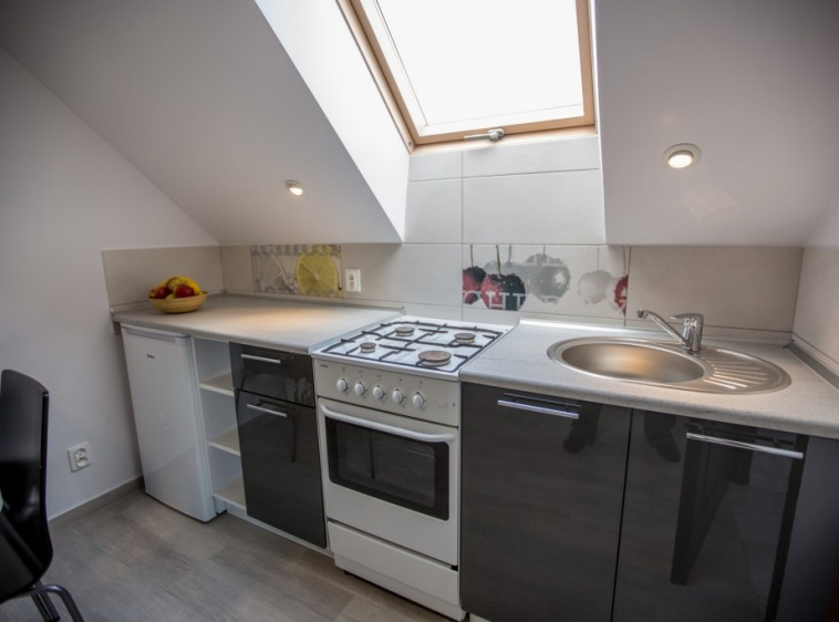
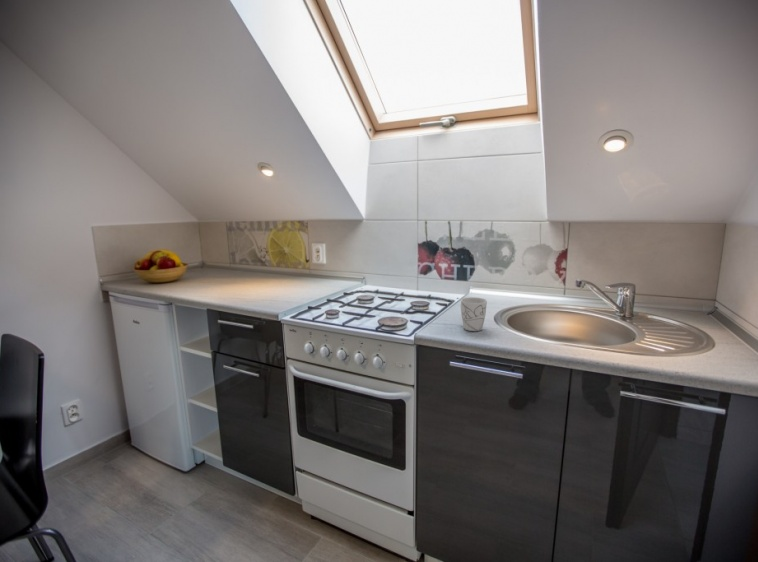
+ mug (470, 313)
